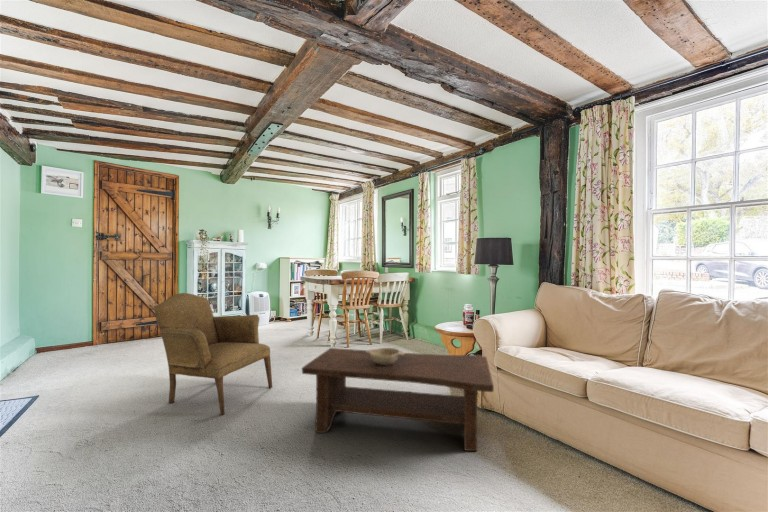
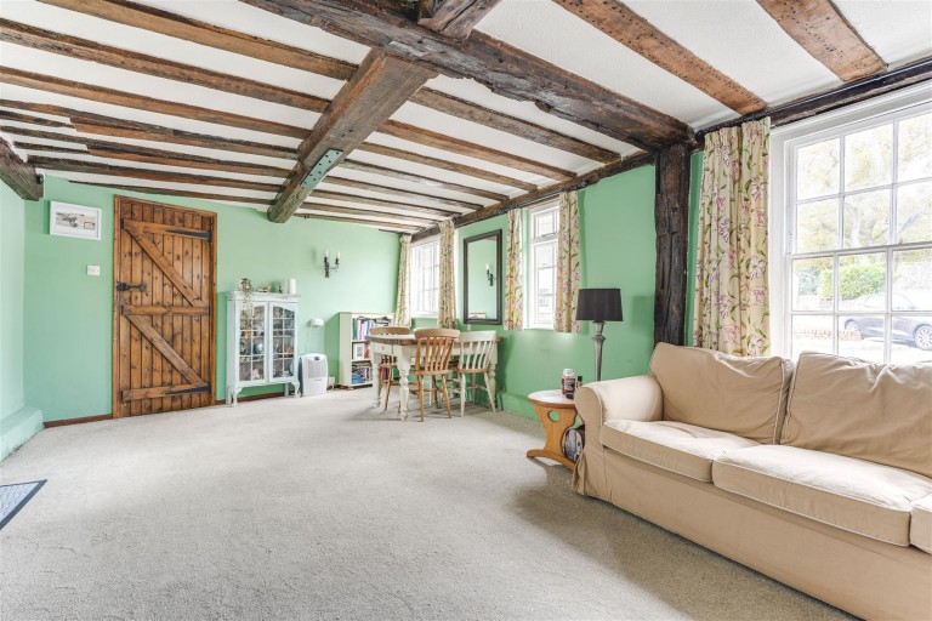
- decorative bowl (384, 356)
- armchair (209, 345)
- coffee table (398, 393)
